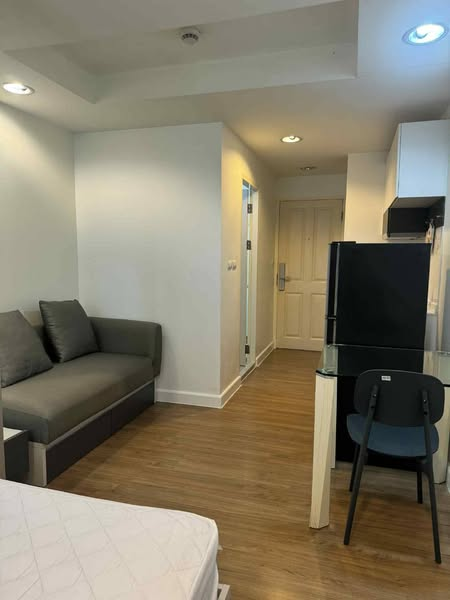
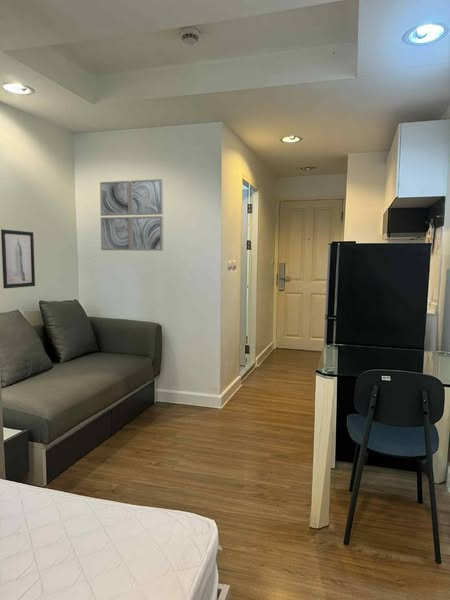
+ wall art (131, 217)
+ wall art (18, 259)
